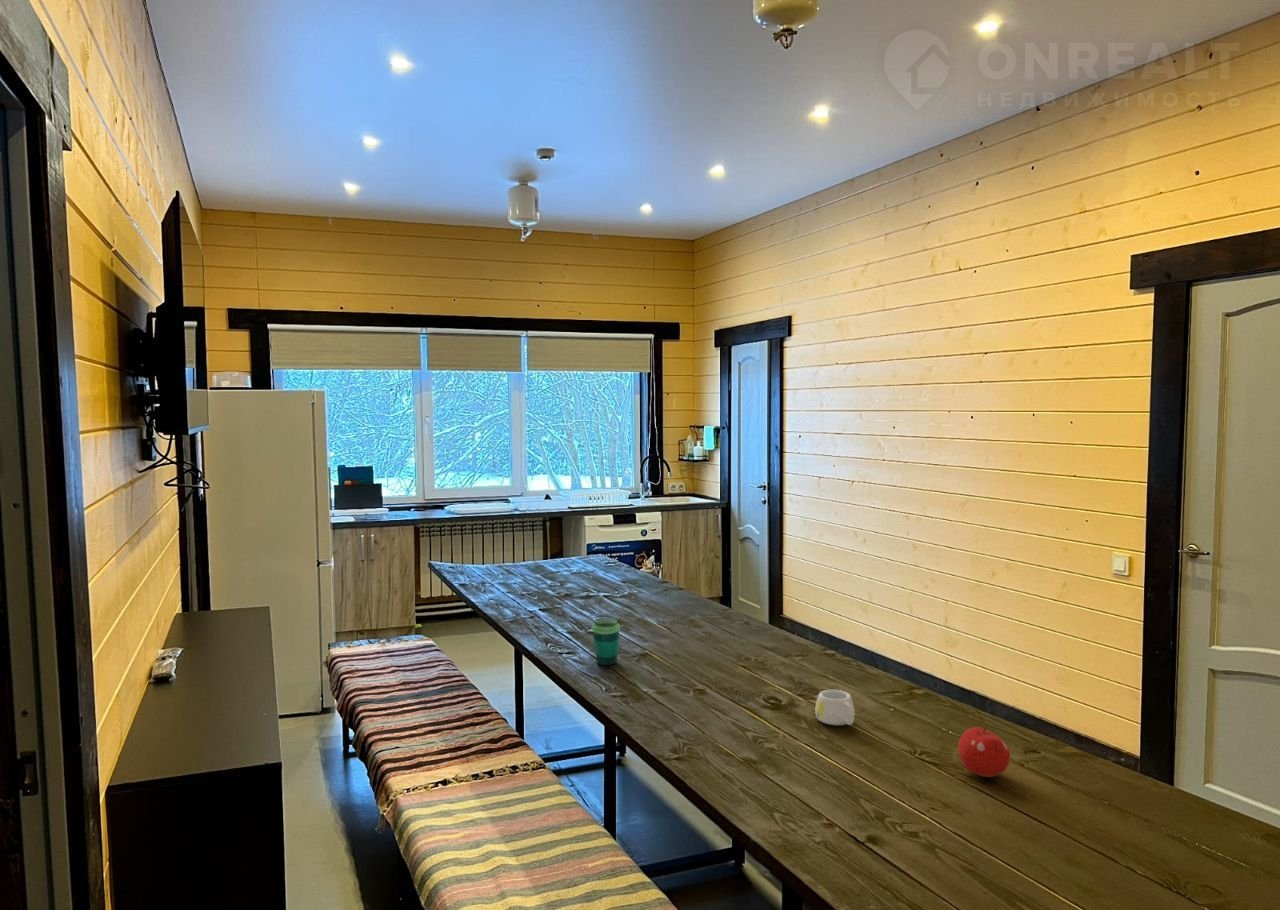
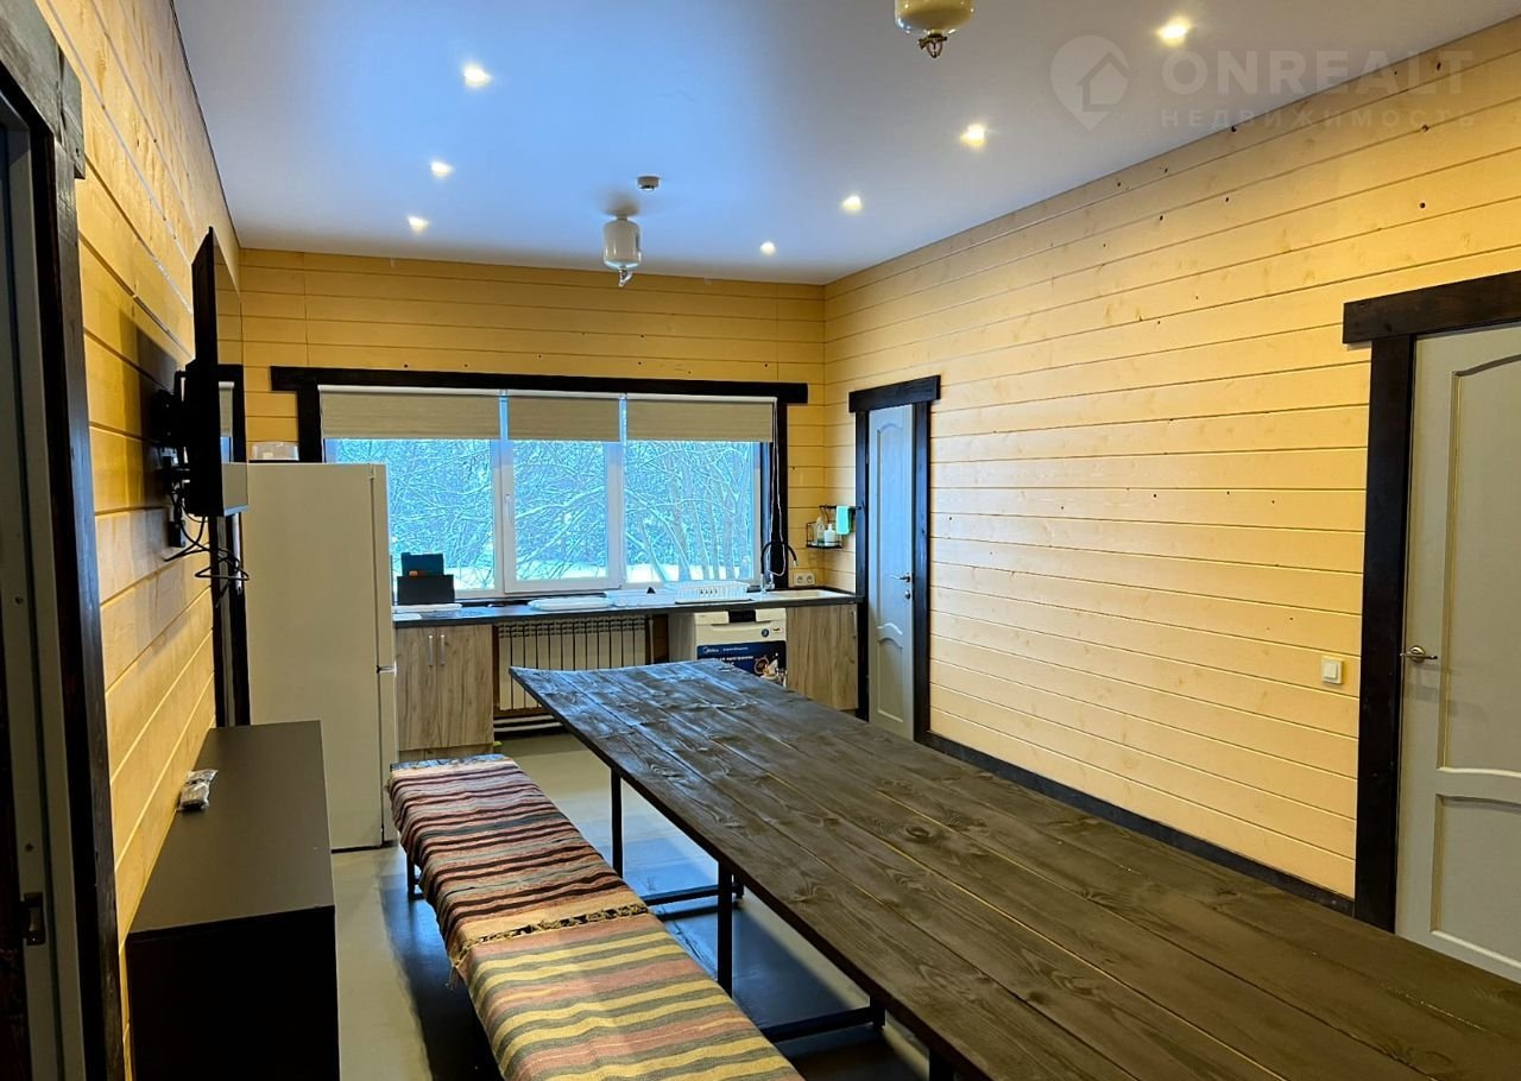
- cup (606, 642)
- mug (838, 709)
- fruit (983, 749)
